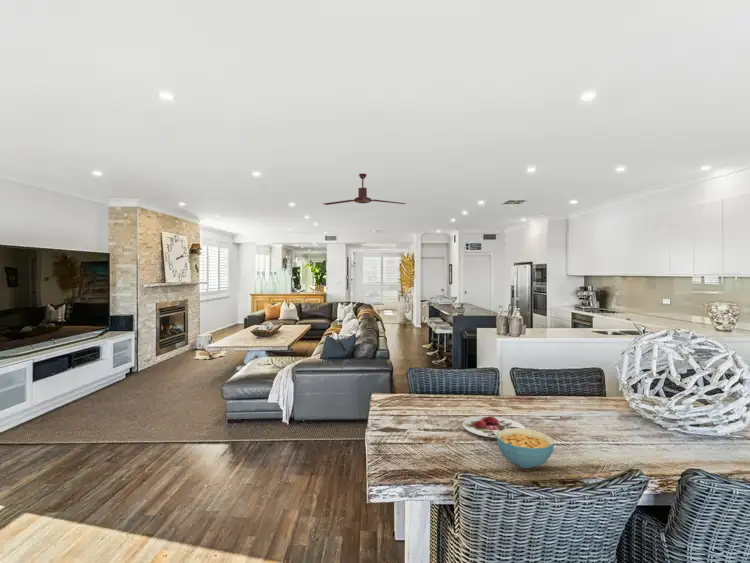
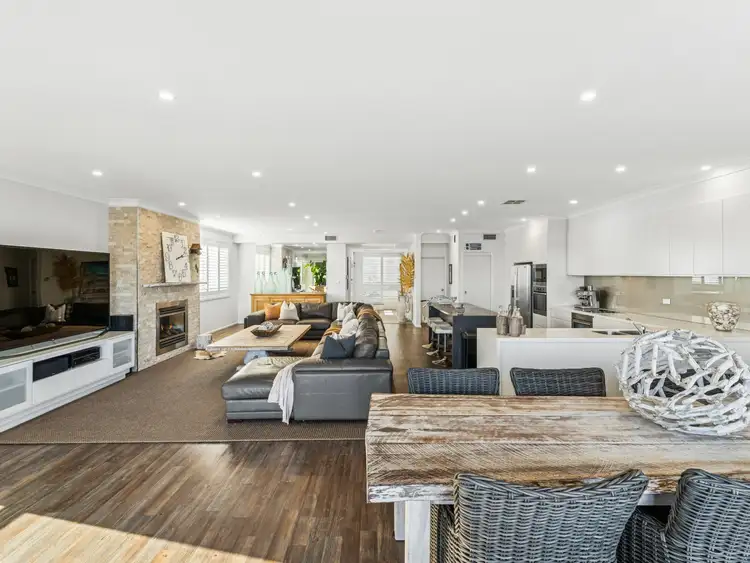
- plate (493, 425)
- cereal bowl (524, 451)
- ceiling fan (364, 188)
